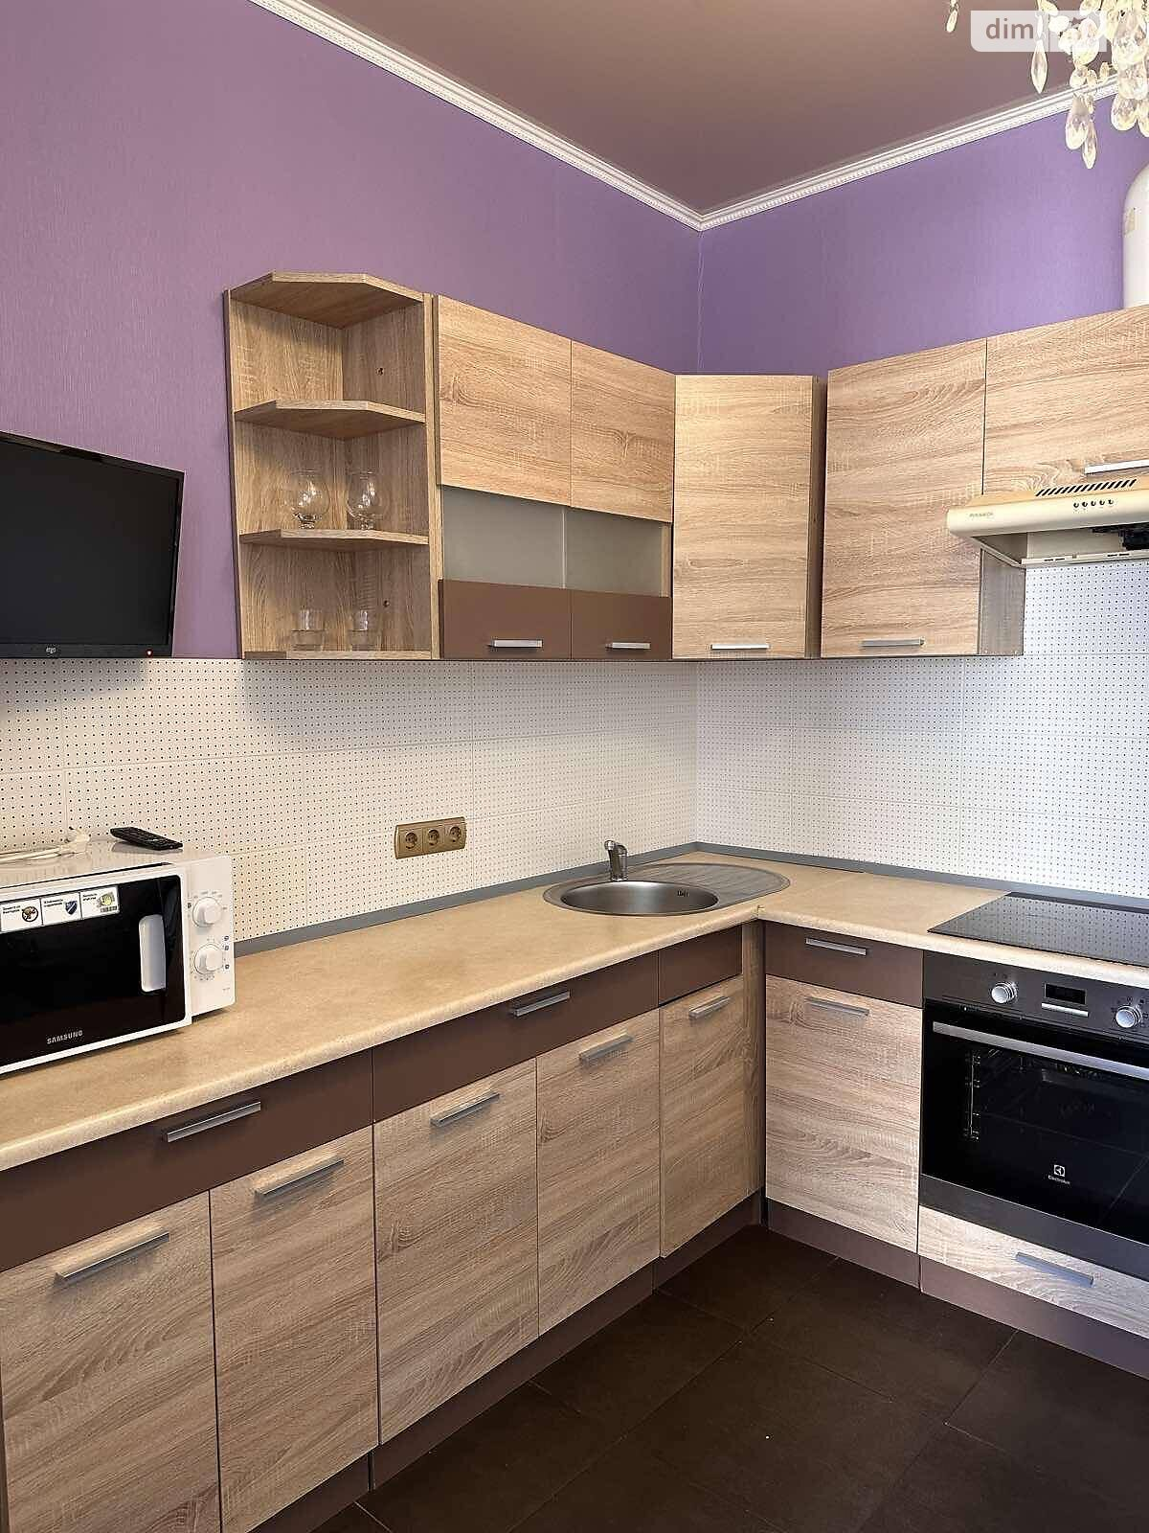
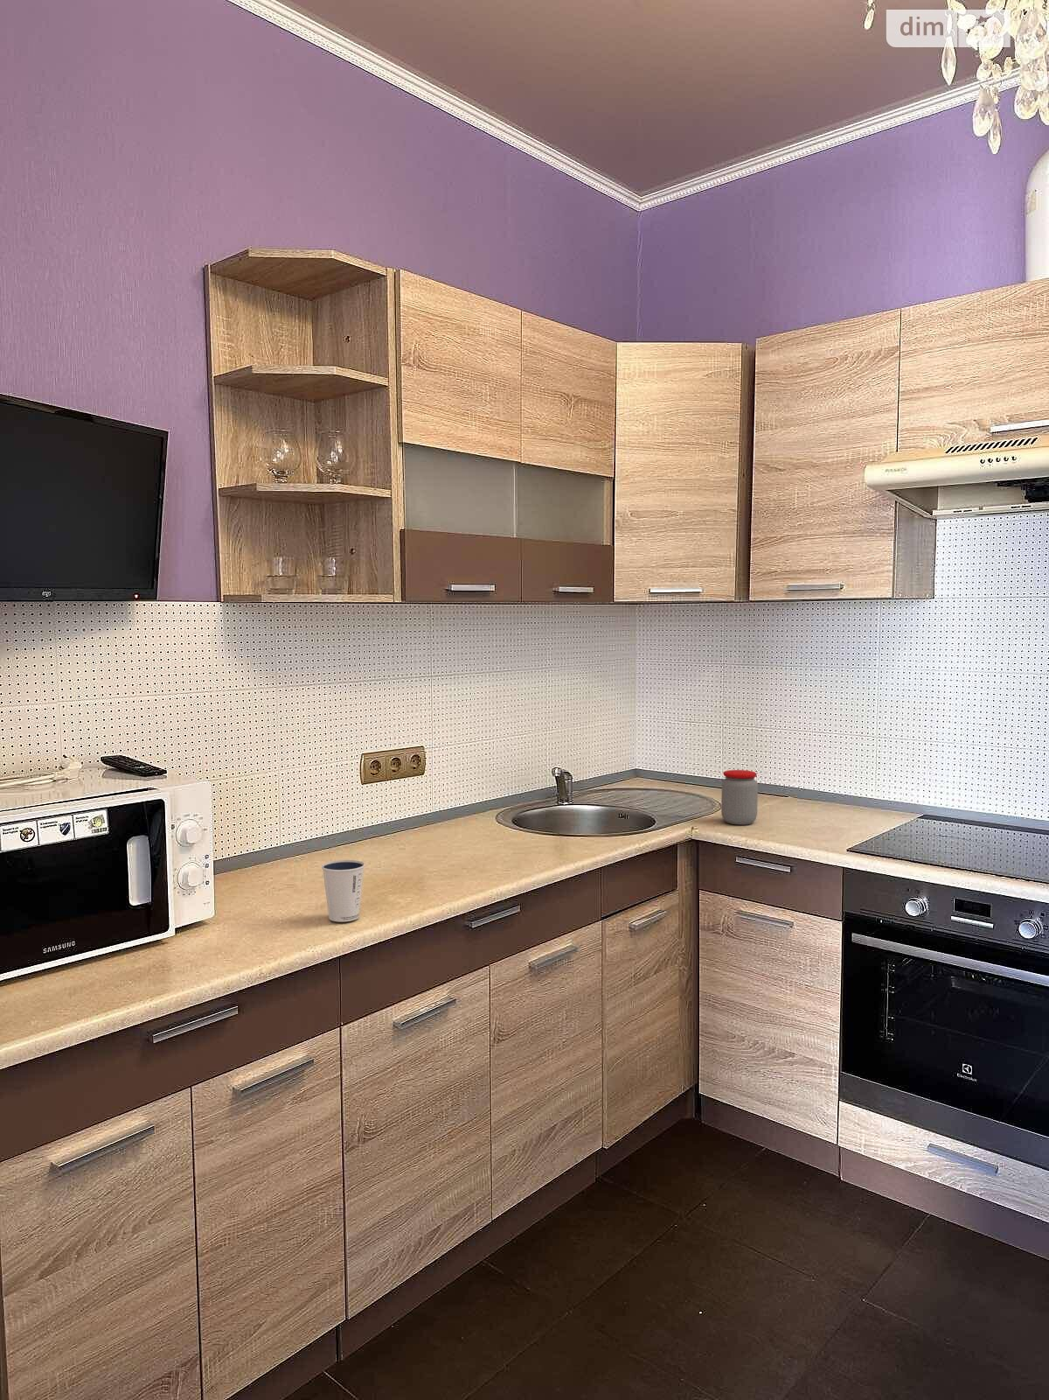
+ jar (738, 796)
+ dixie cup (344, 892)
